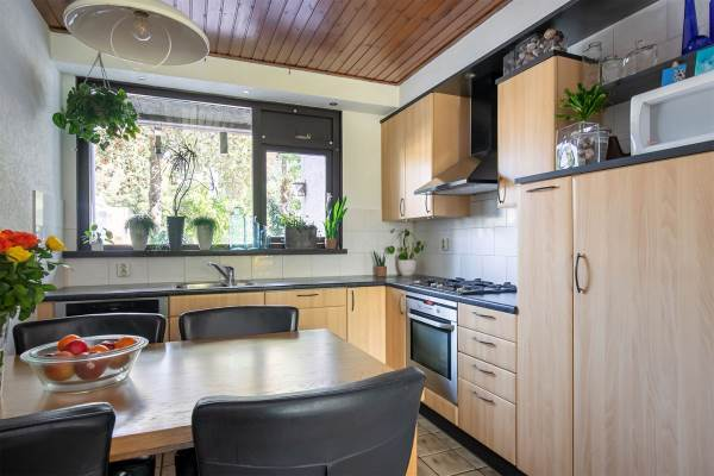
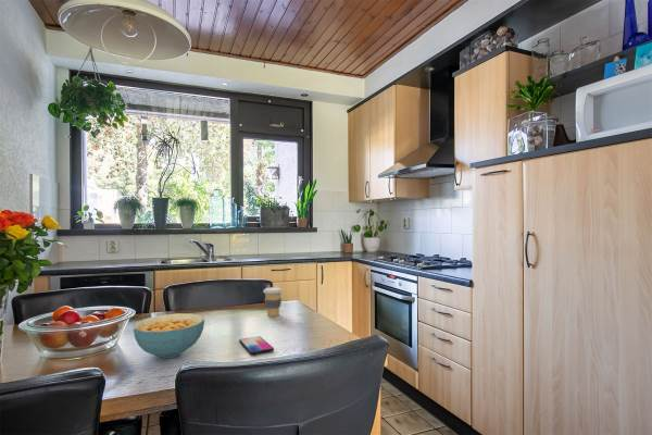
+ cereal bowl (170, 337)
+ smartphone (255, 344)
+ coffee cup (273, 301)
